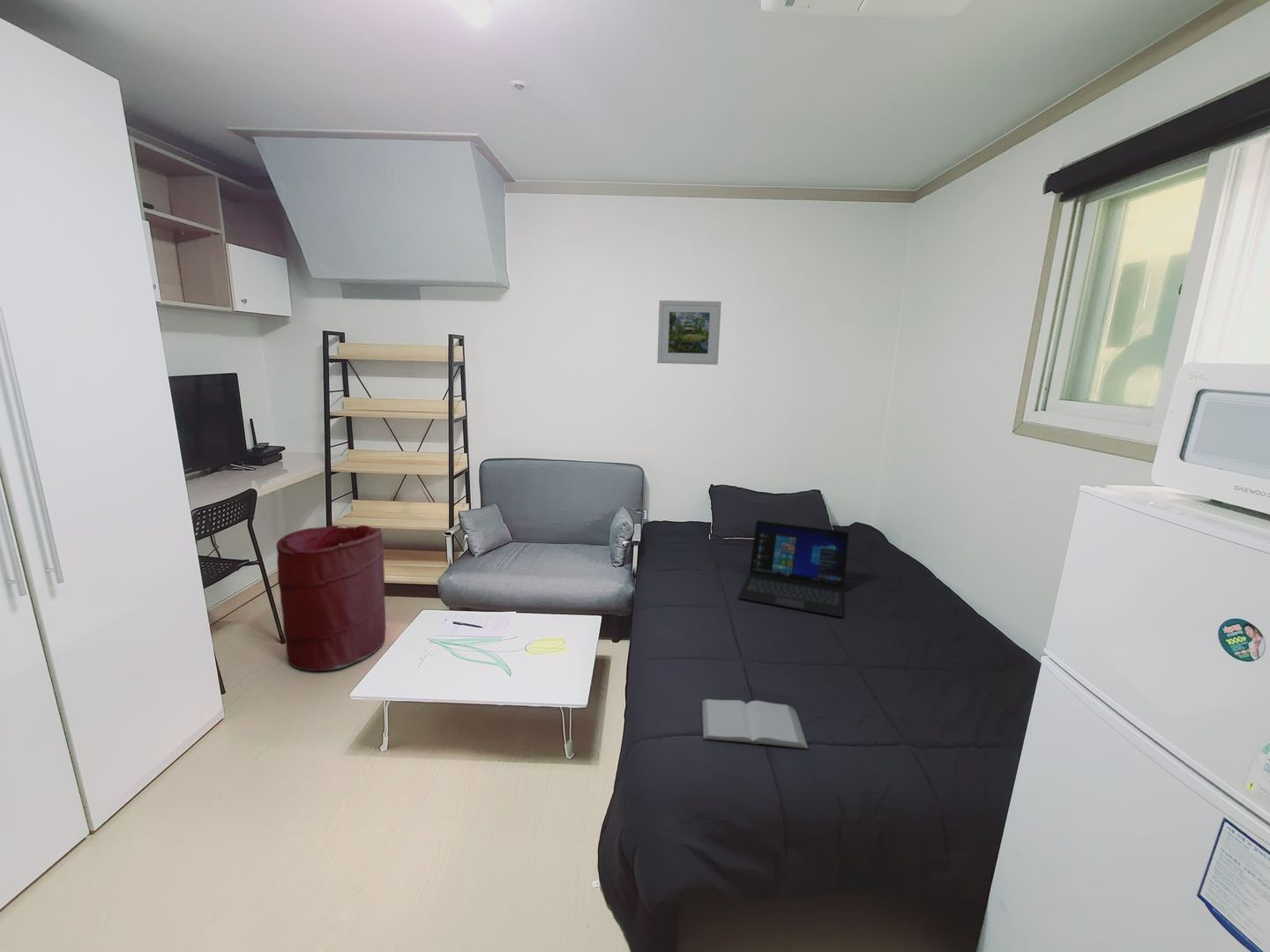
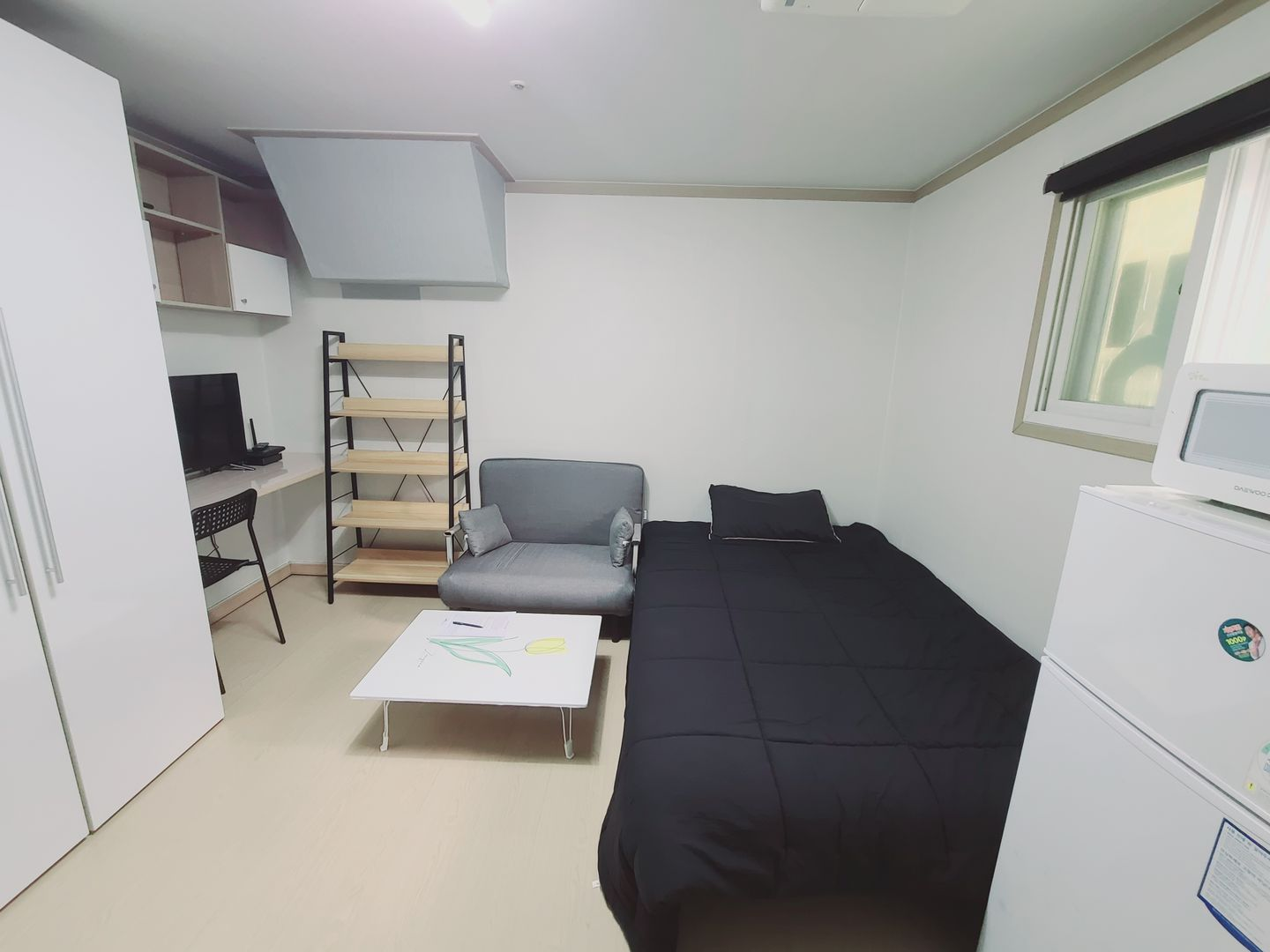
- laptop (796, 563)
- book (751, 720)
- laundry hamper (335, 589)
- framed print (688, 332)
